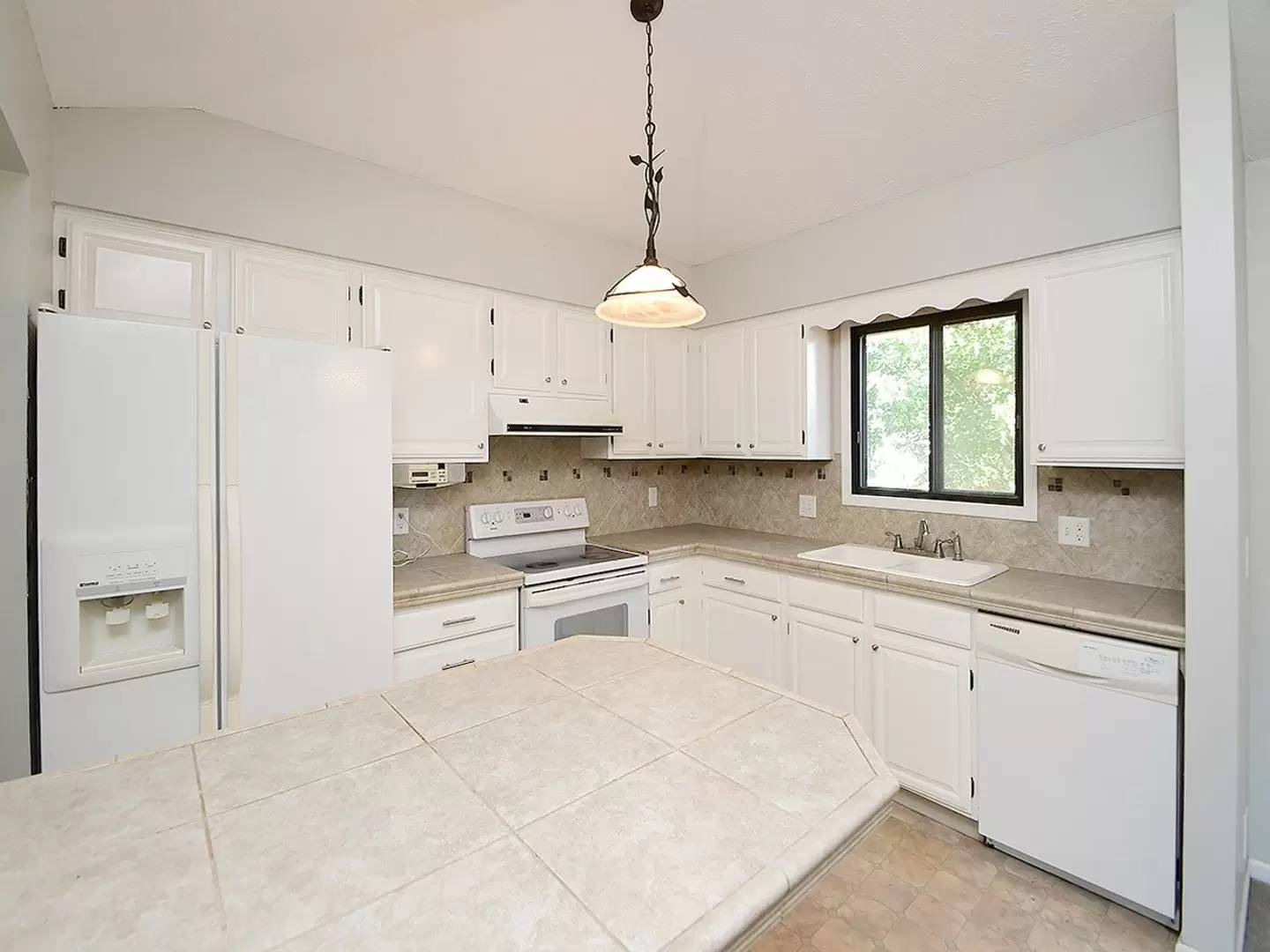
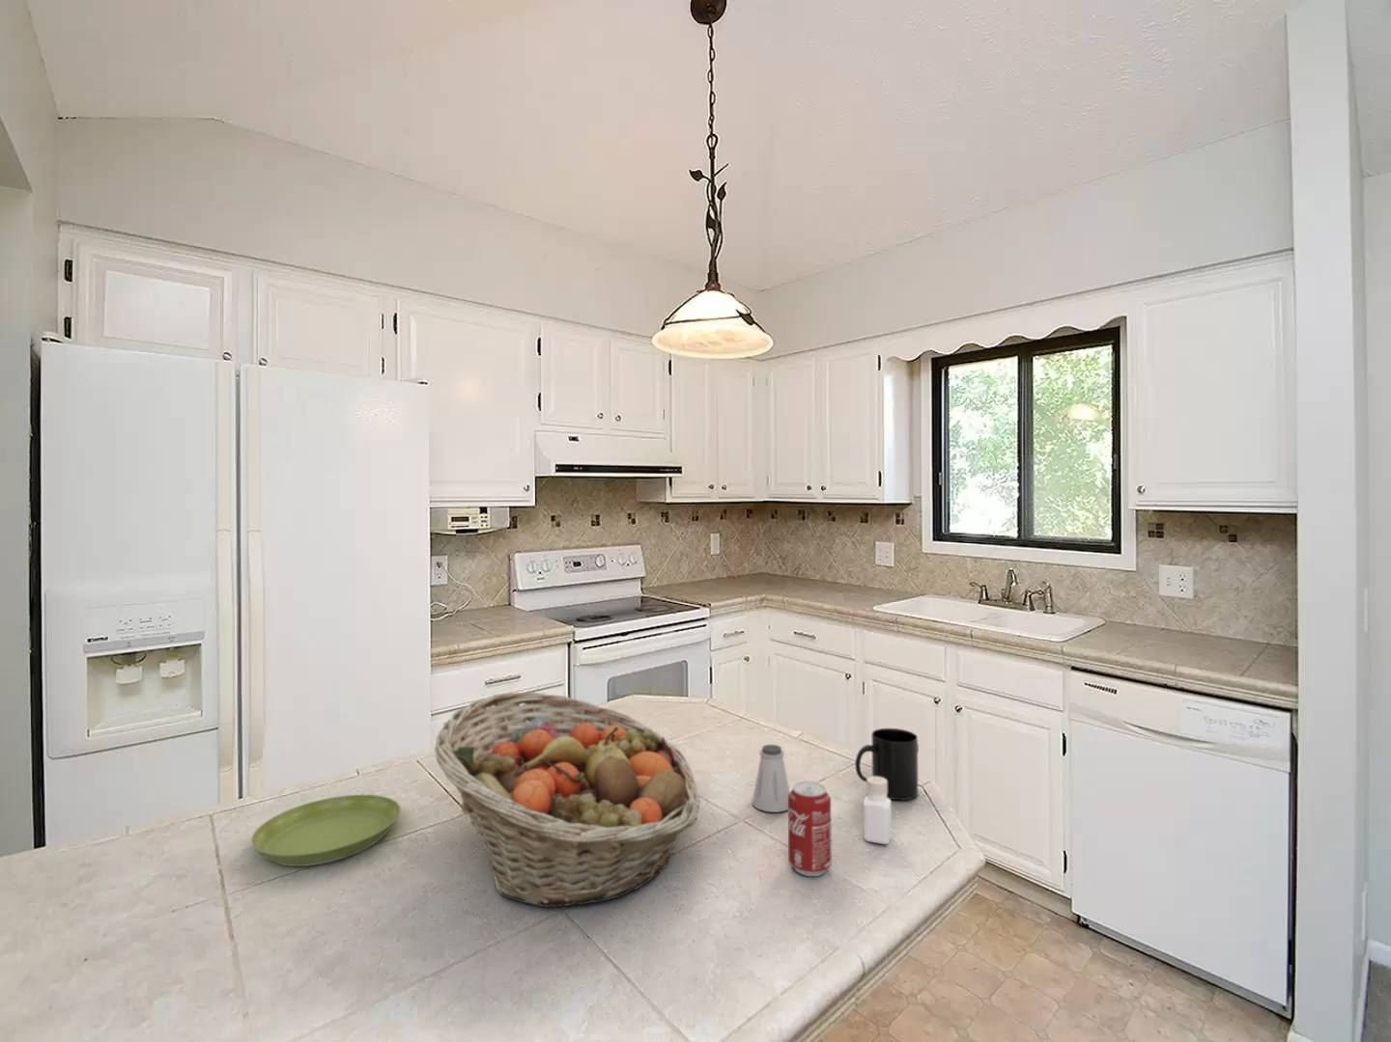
+ saucer (330, 831)
+ pepper shaker (877, 809)
+ fruit basket (575, 777)
+ beverage can (809, 826)
+ saltshaker (772, 775)
+ mug (886, 763)
